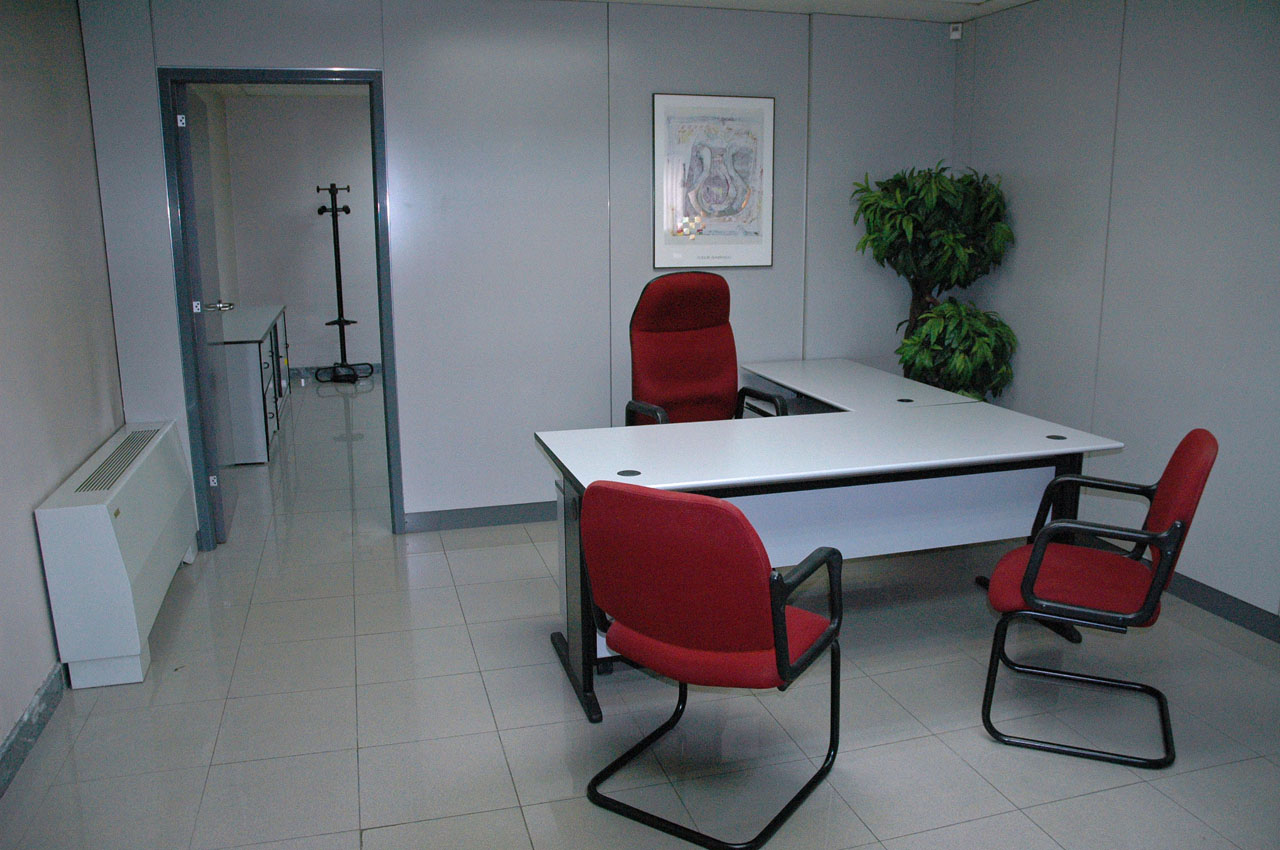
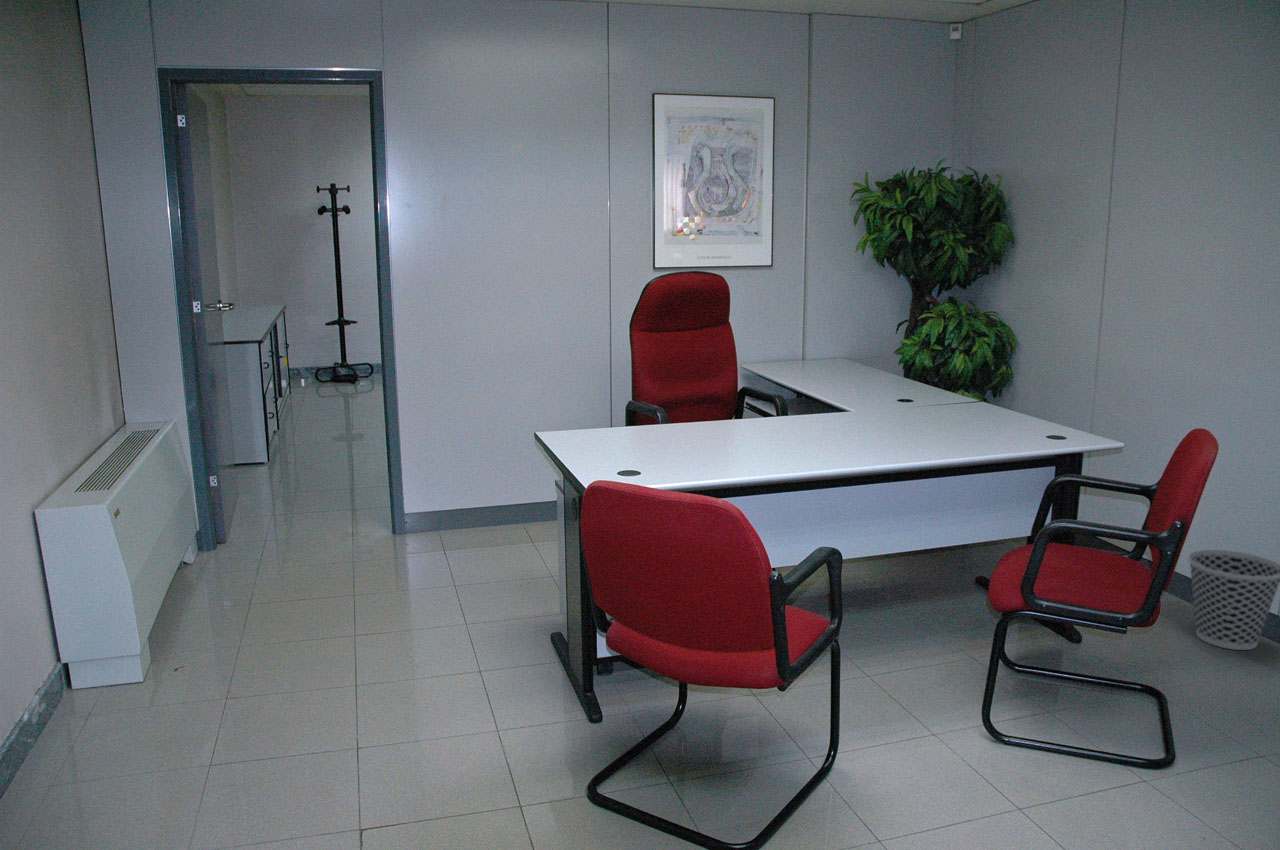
+ wastebasket (1230, 601)
